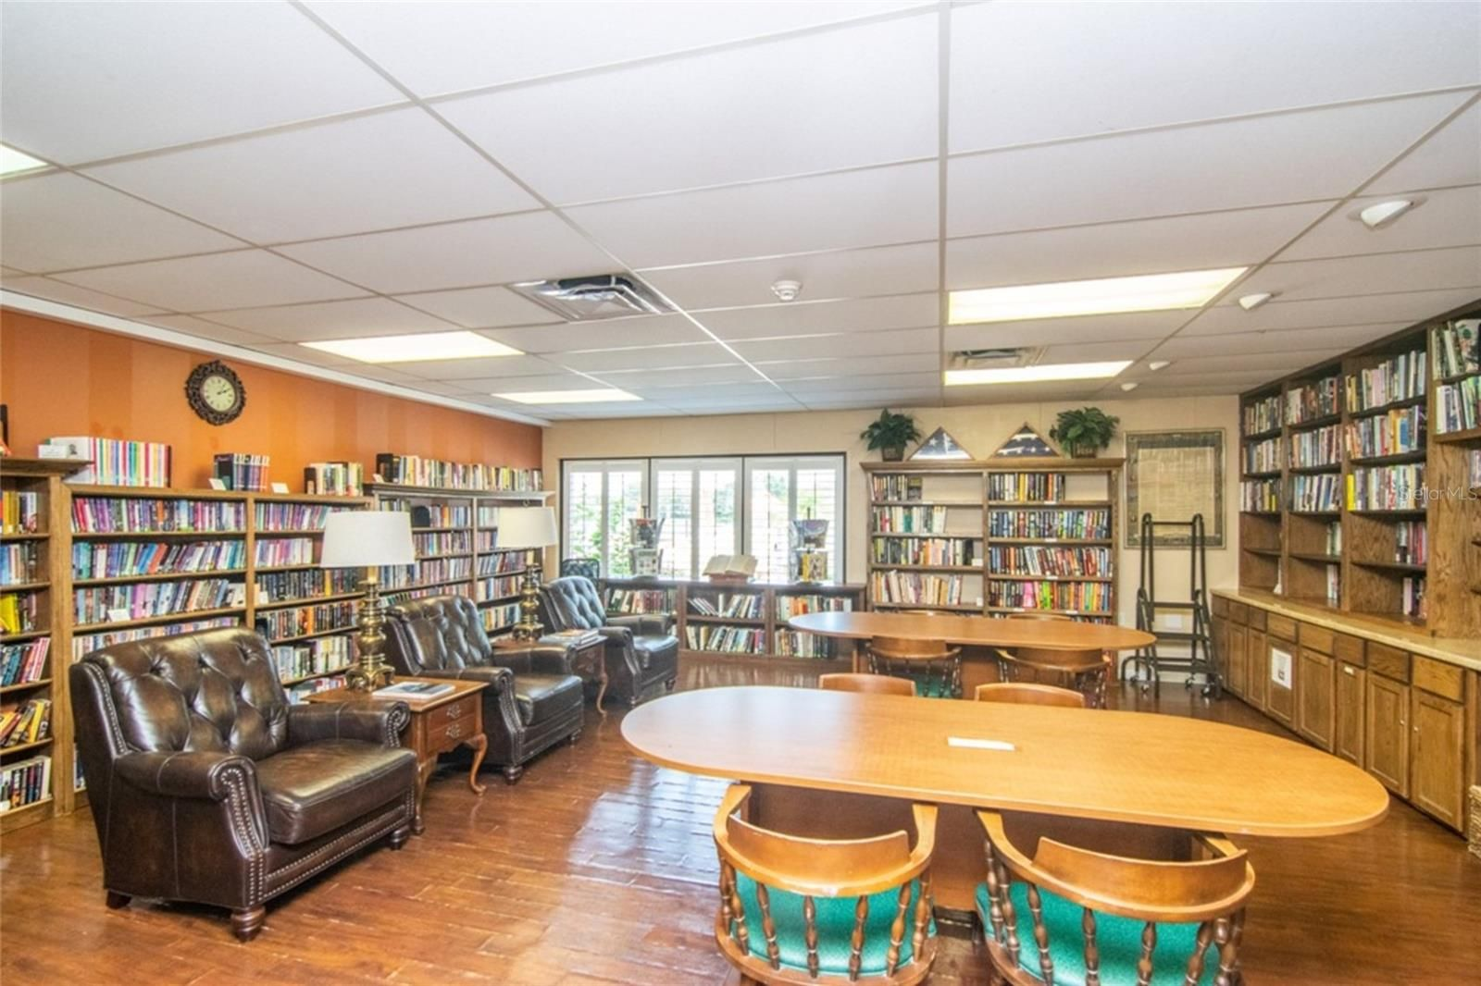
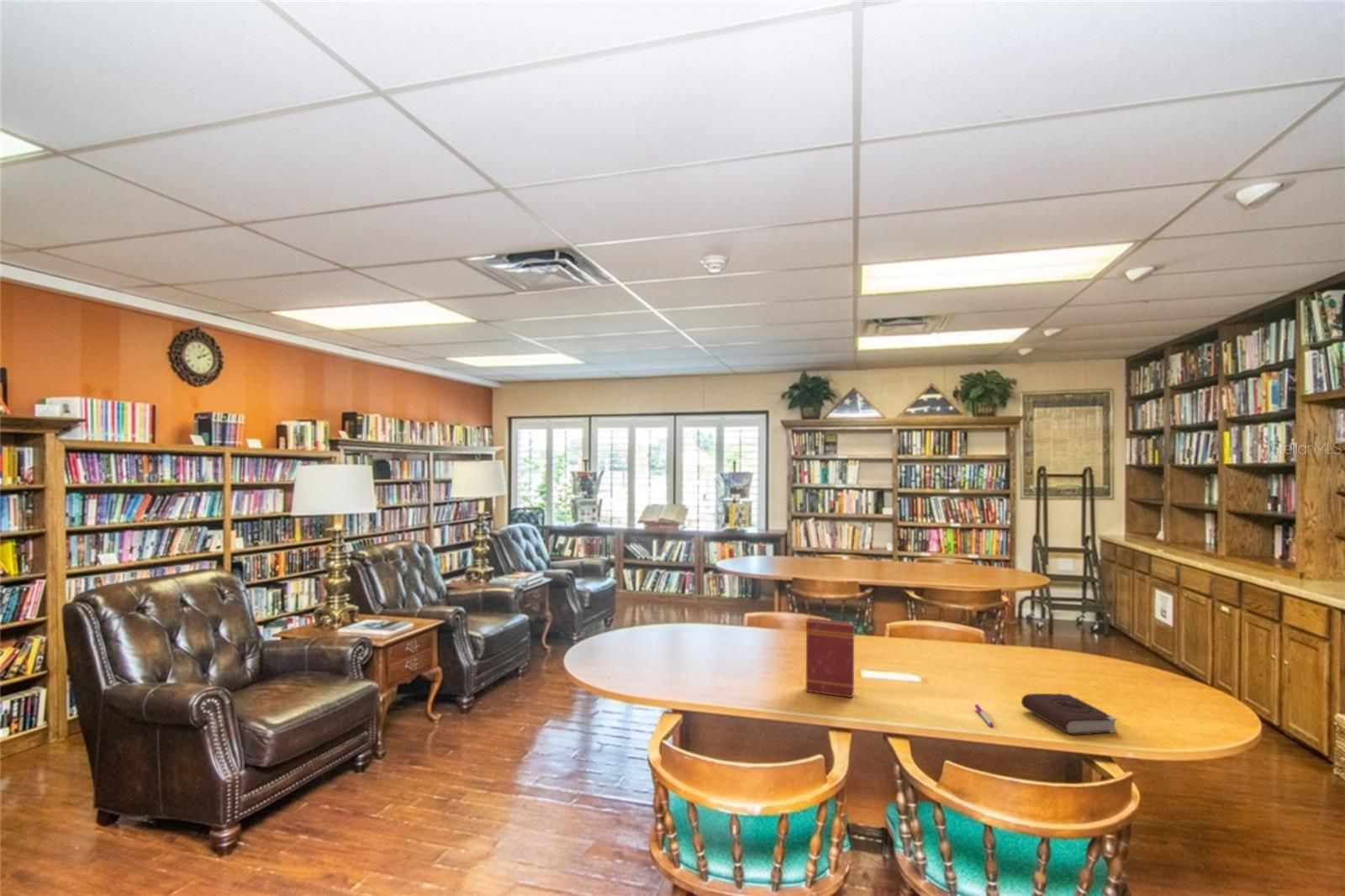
+ book (830, 656)
+ pen (984, 714)
+ book (1067, 712)
